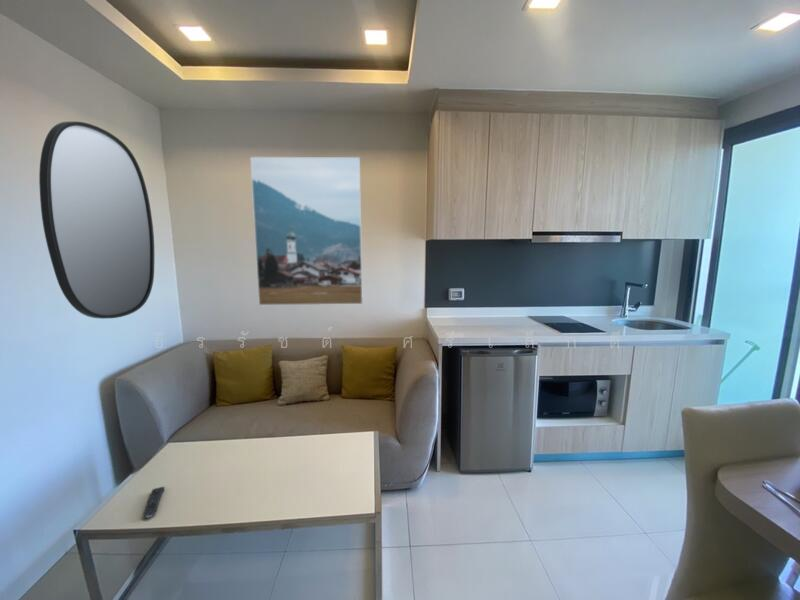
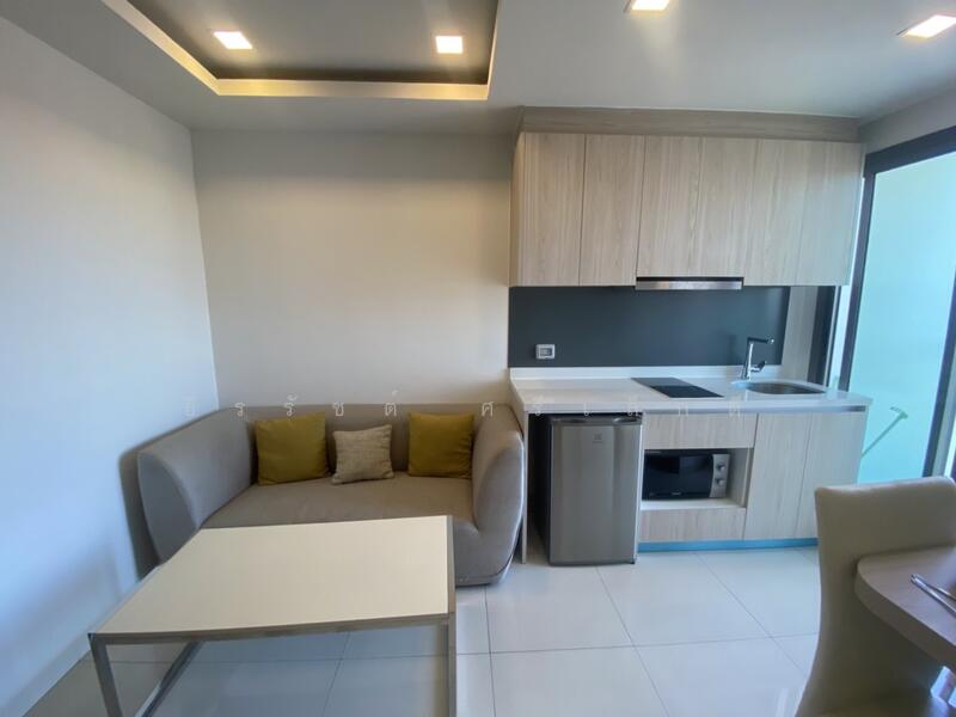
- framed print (308, 233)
- remote control (154, 501)
- home mirror (107, 225)
